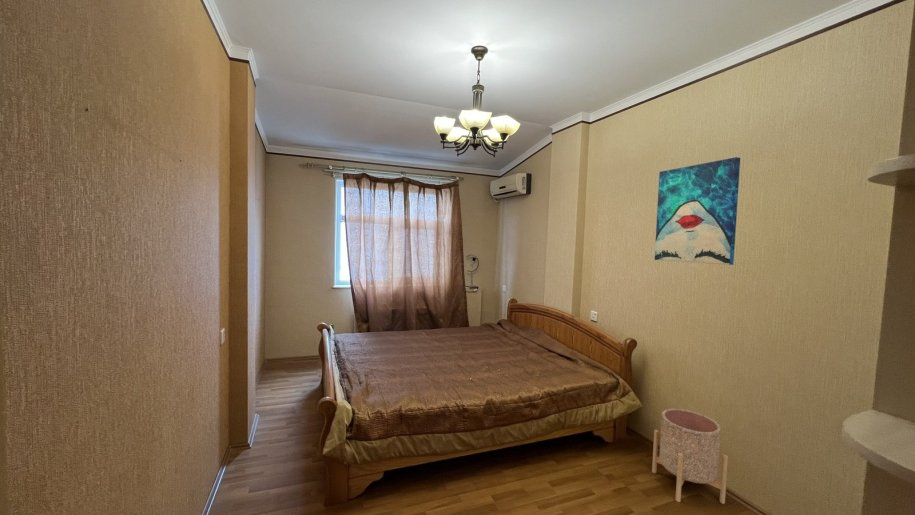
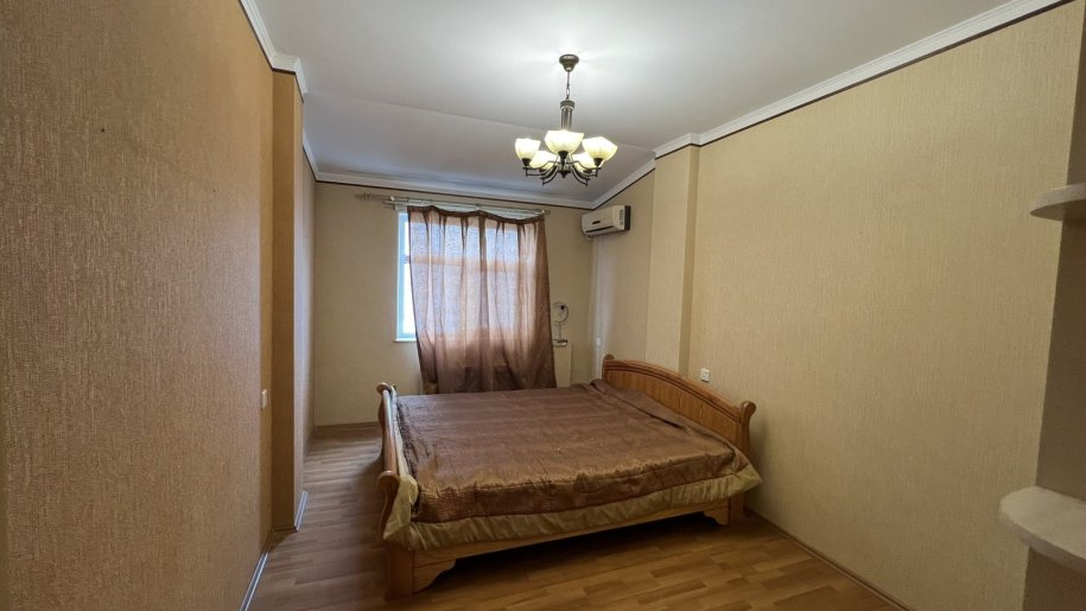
- planter (688, 453)
- wall art (692, 214)
